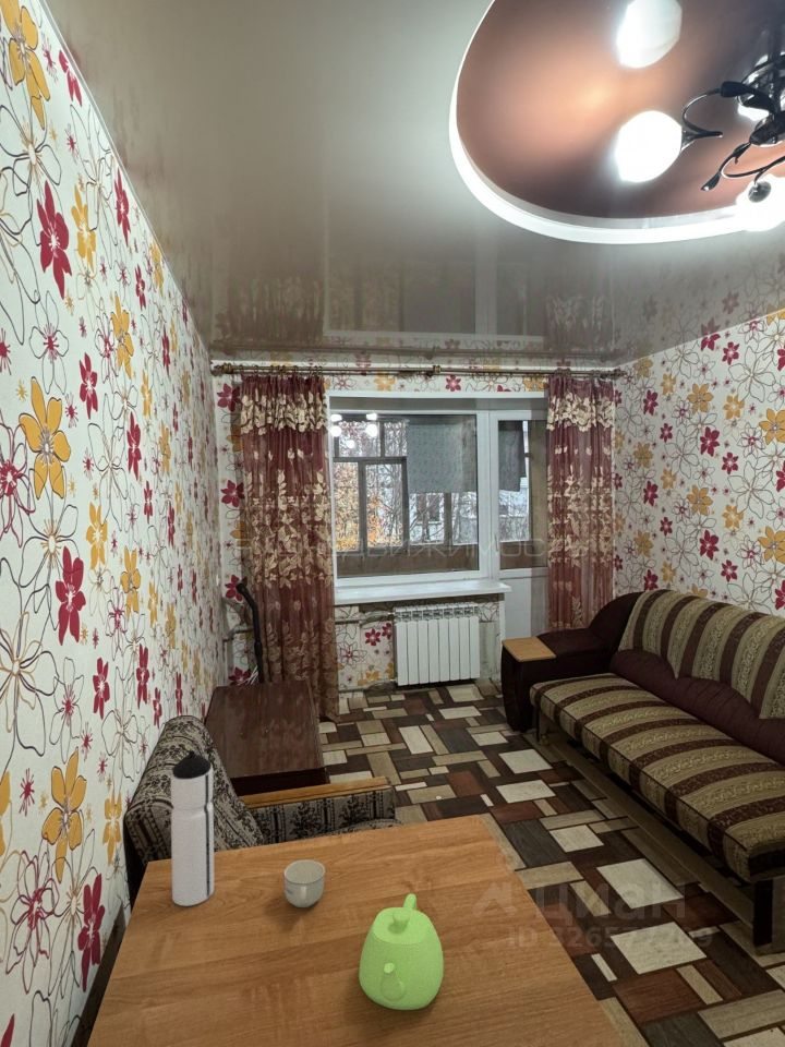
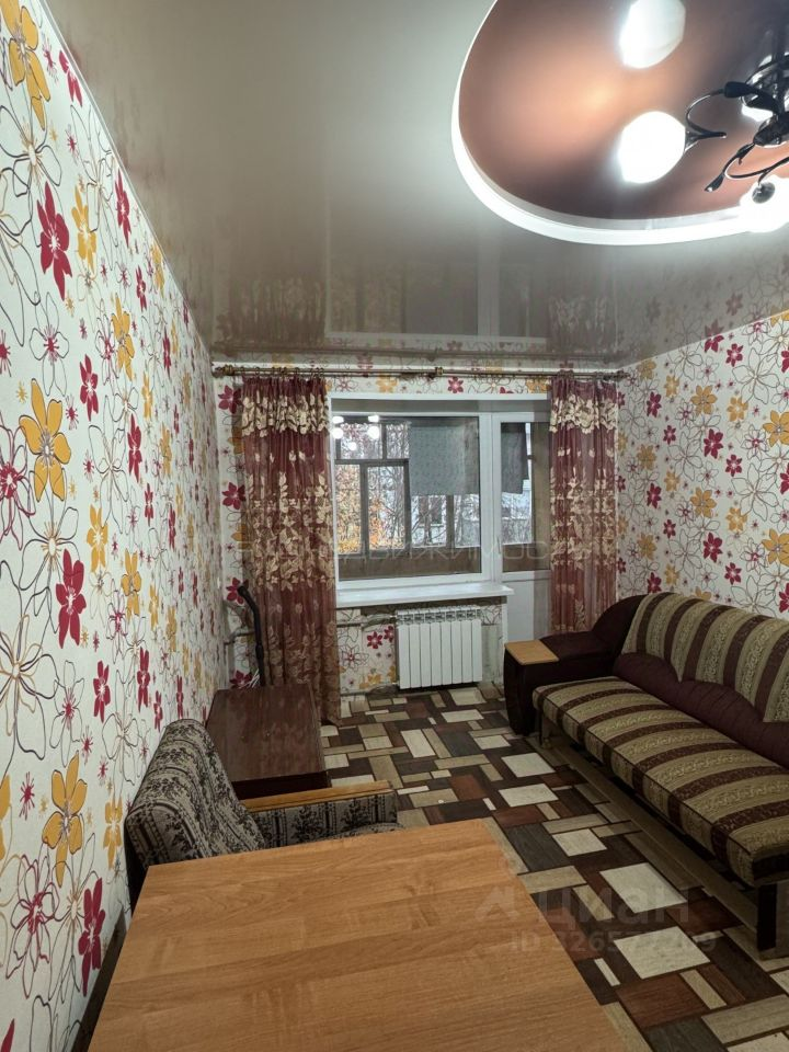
- teapot (400, 951)
- water bottle (192, 821)
- cup (303, 889)
